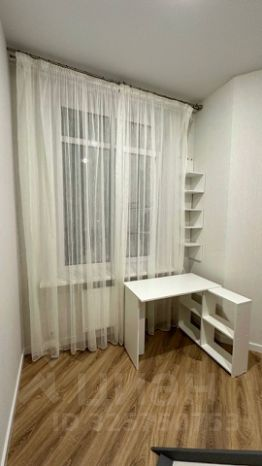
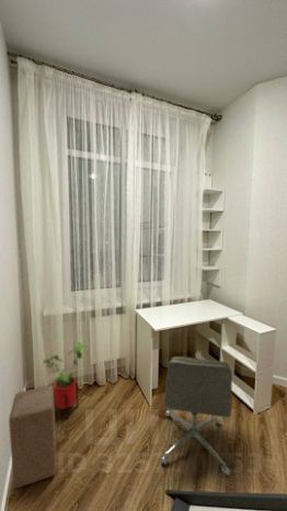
+ chair (195, 394)
+ stool (34, 432)
+ house plant (67, 378)
